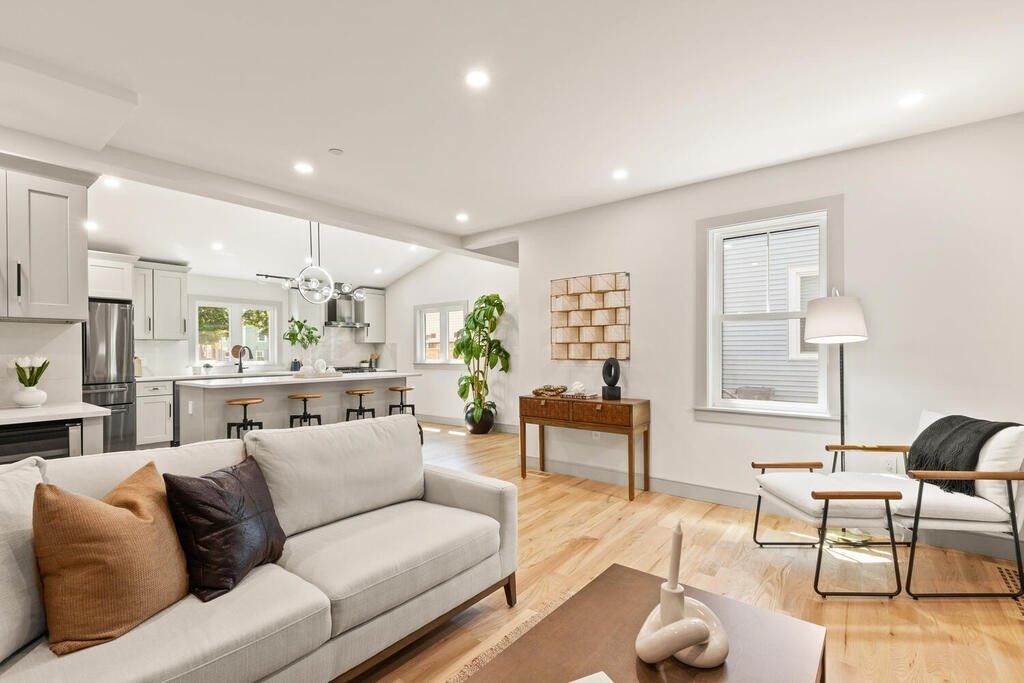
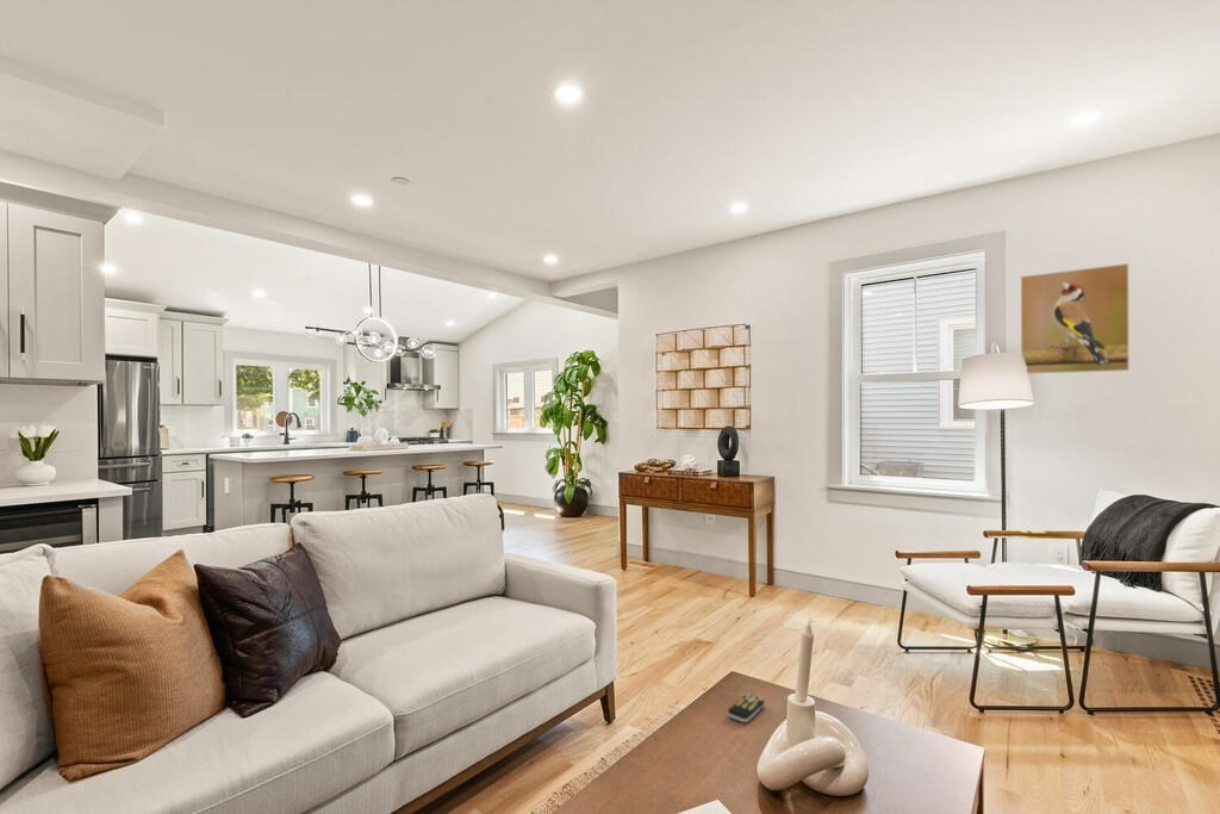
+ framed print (1072, 321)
+ remote control (746, 707)
